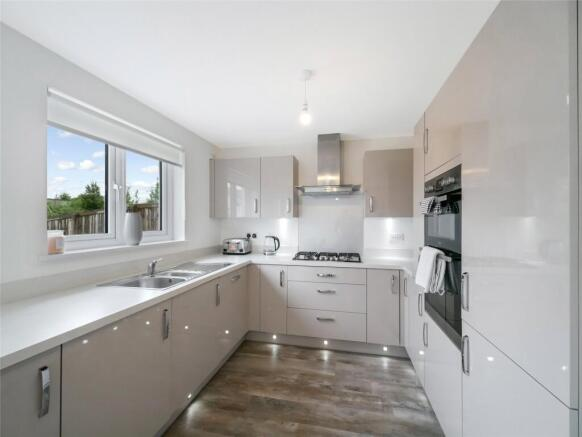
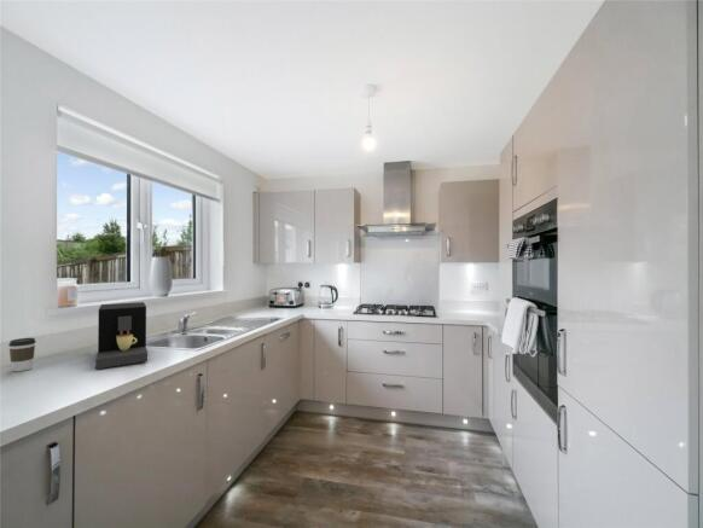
+ coffee maker (122, 331)
+ coffee cup (22, 354)
